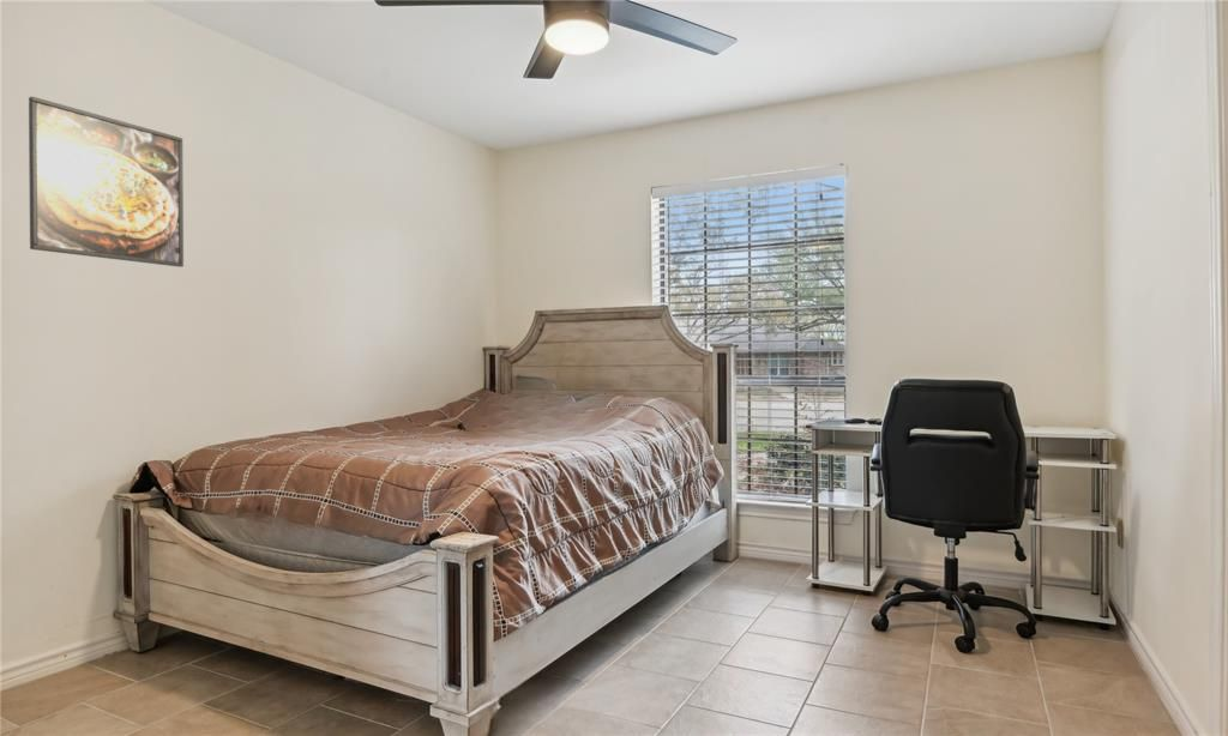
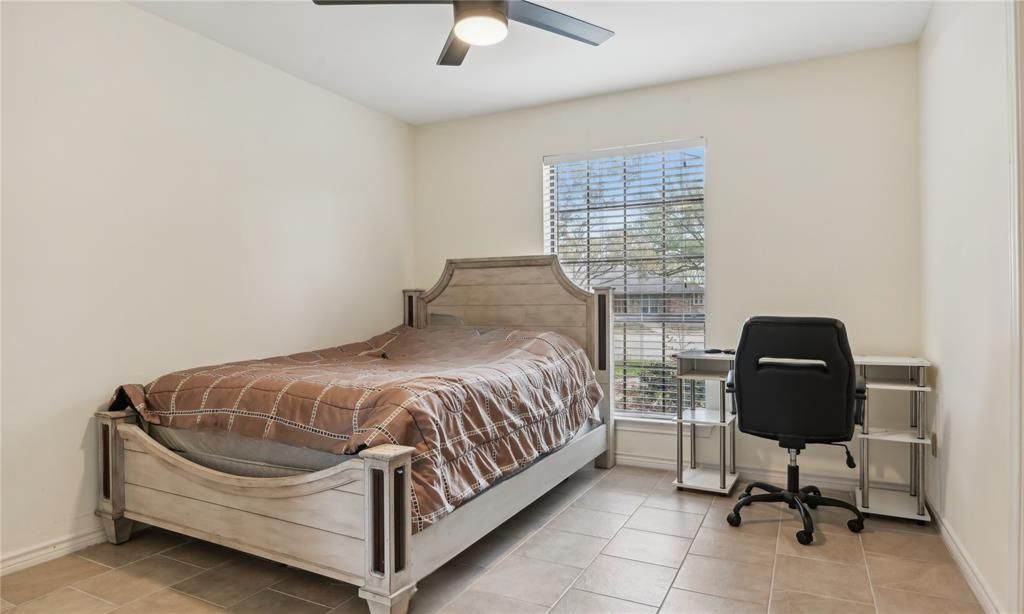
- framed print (112, 188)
